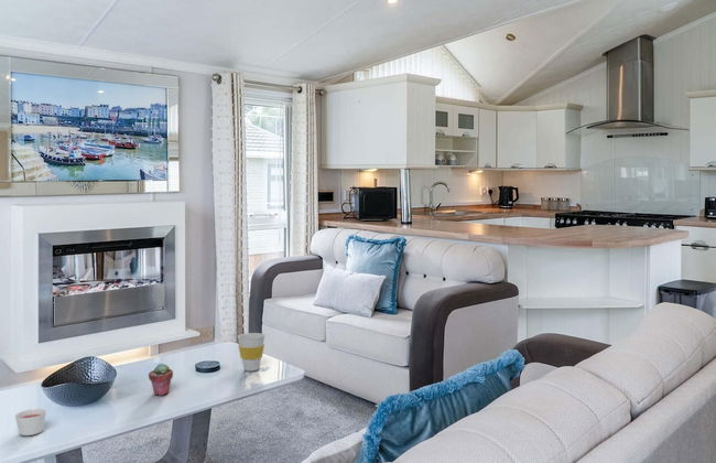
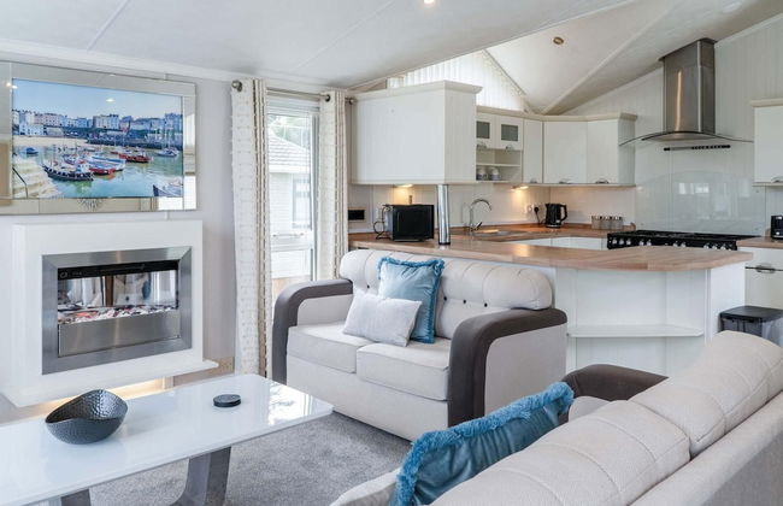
- candle (31, 422)
- potted succulent (161, 378)
- cup (251, 352)
